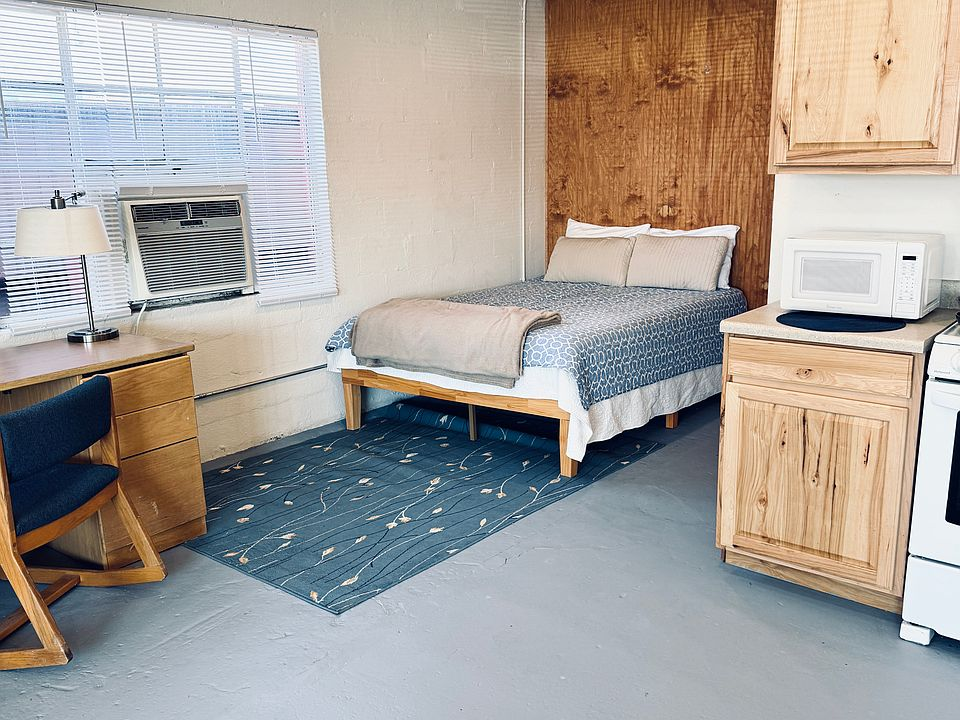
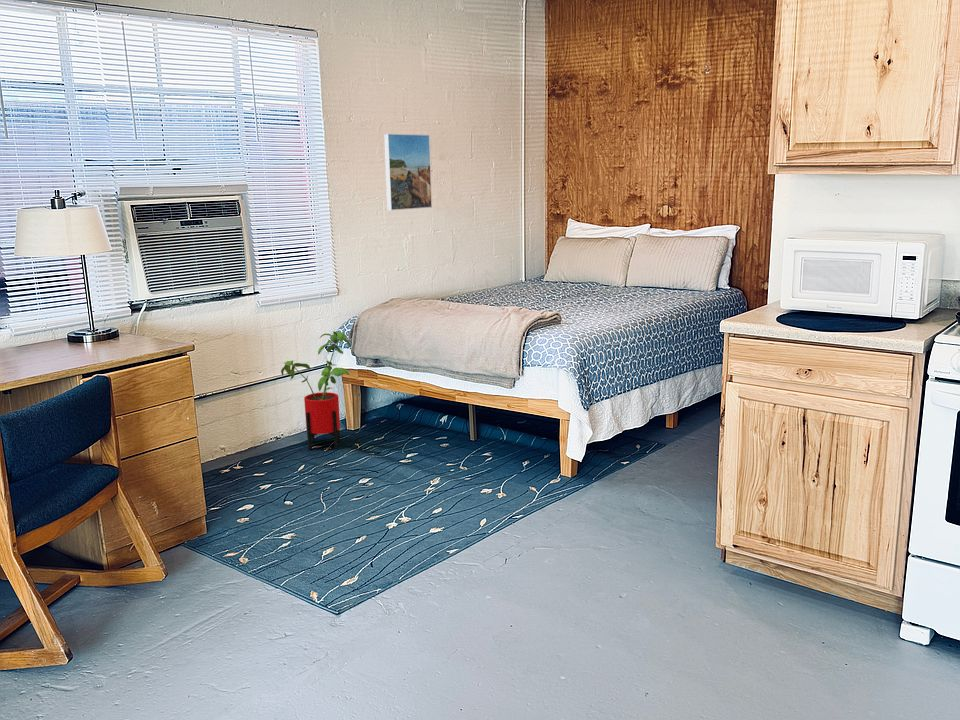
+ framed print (408, 172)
+ house plant (325, 389)
